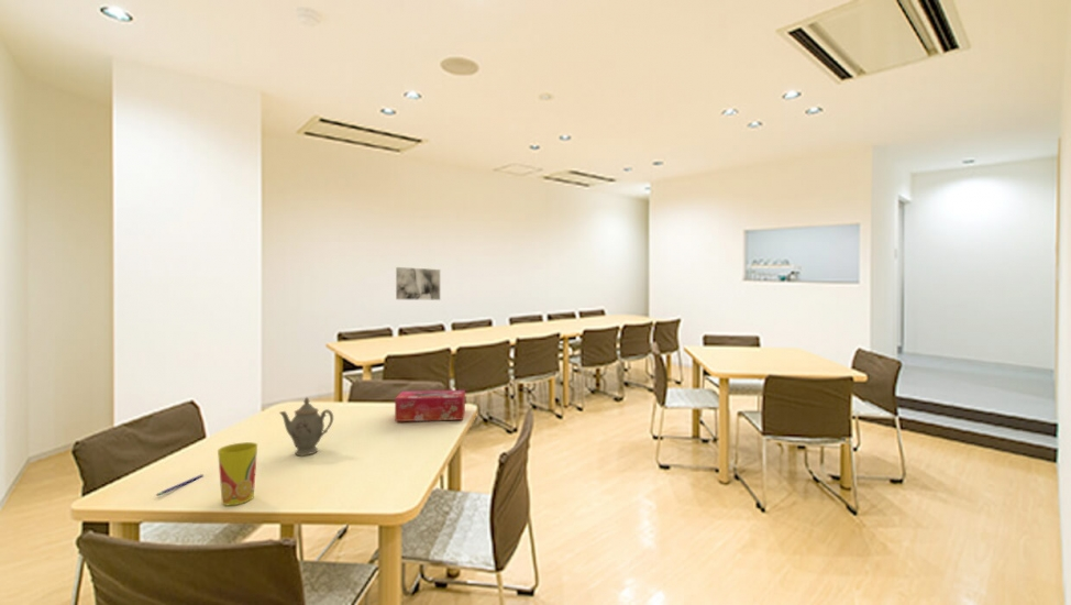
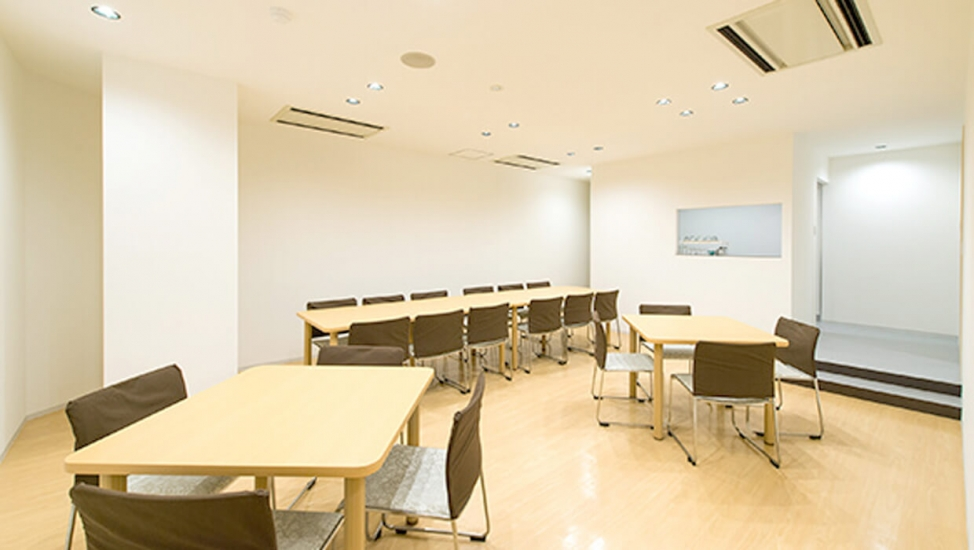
- wall art (418, 284)
- cup (238, 473)
- pen (180, 484)
- tissue box (431, 405)
- chinaware (306, 425)
